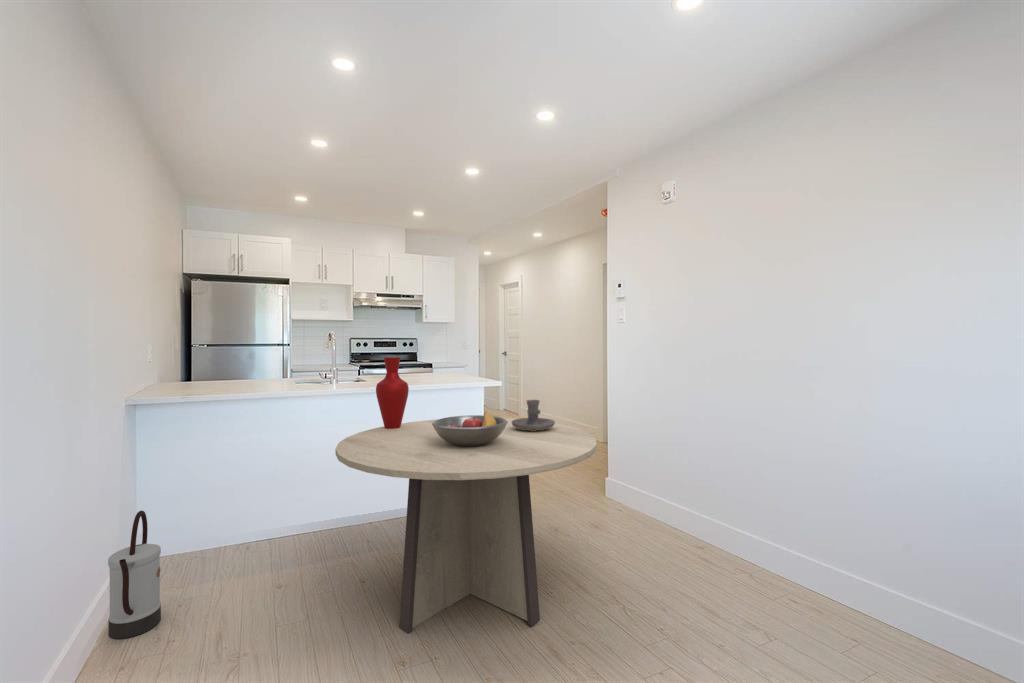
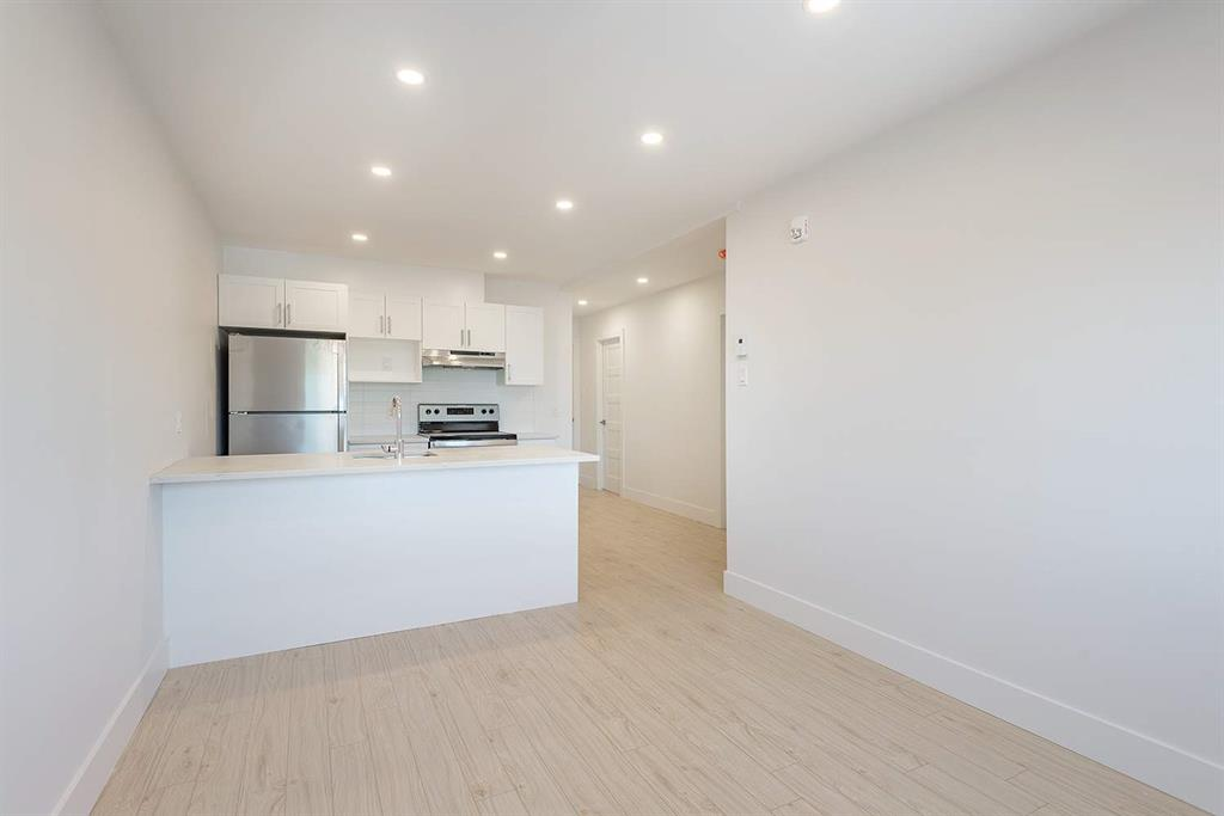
- fruit bowl (470, 428)
- watering can (134, 572)
- candle holder (533, 413)
- dining table (470, 514)
- vase (392, 392)
